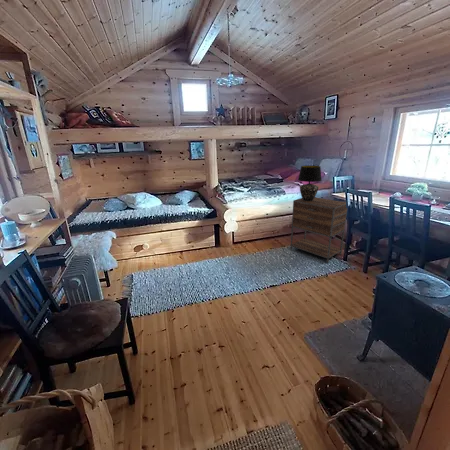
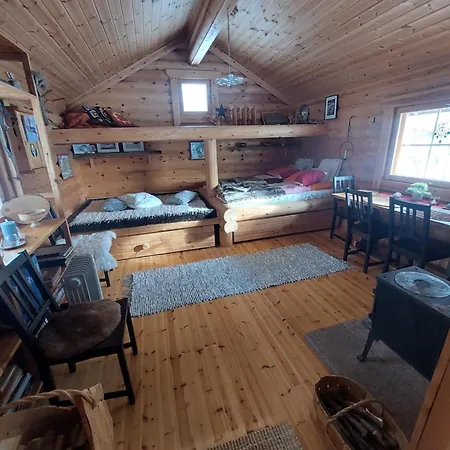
- table lamp (309, 183)
- nightstand (316, 227)
